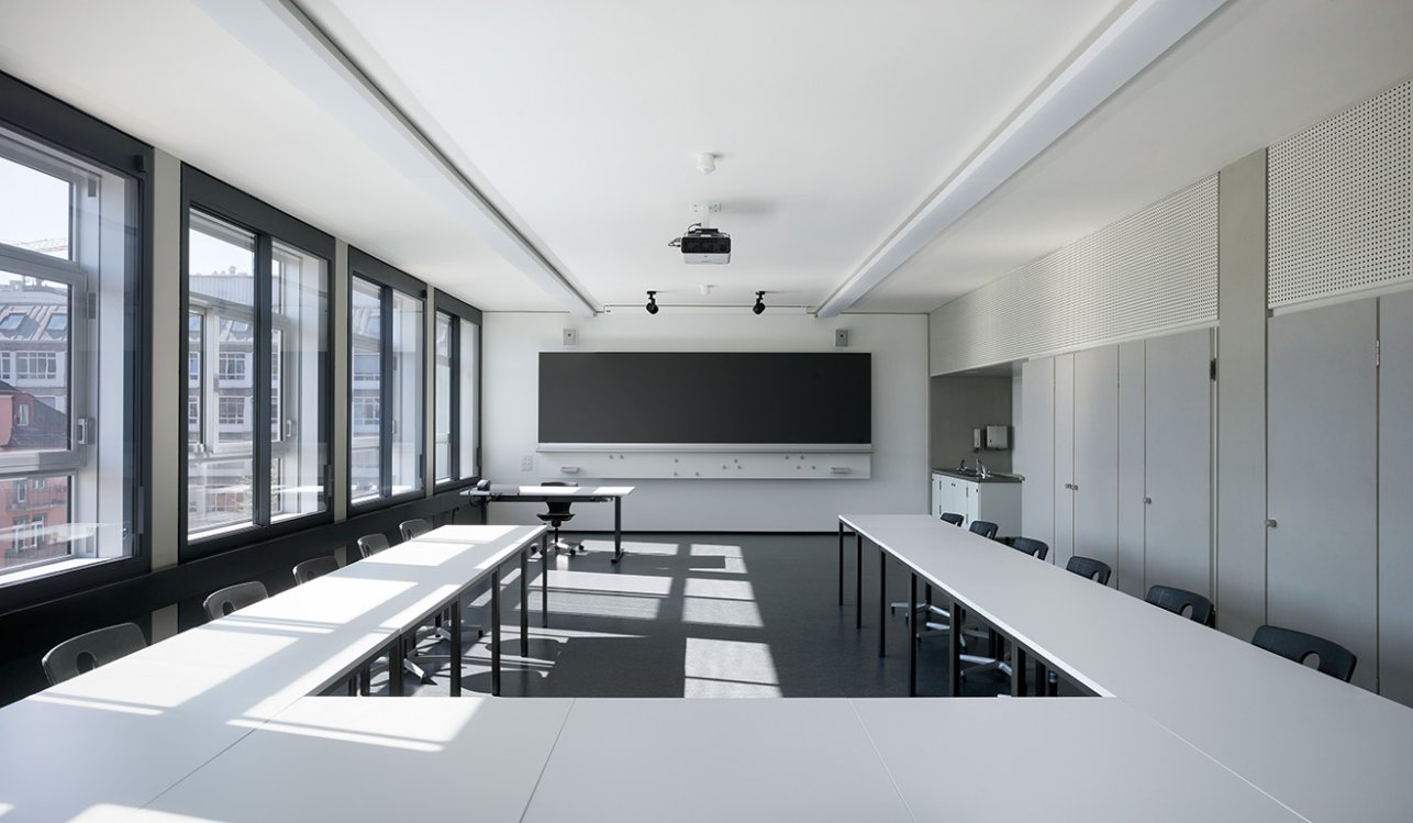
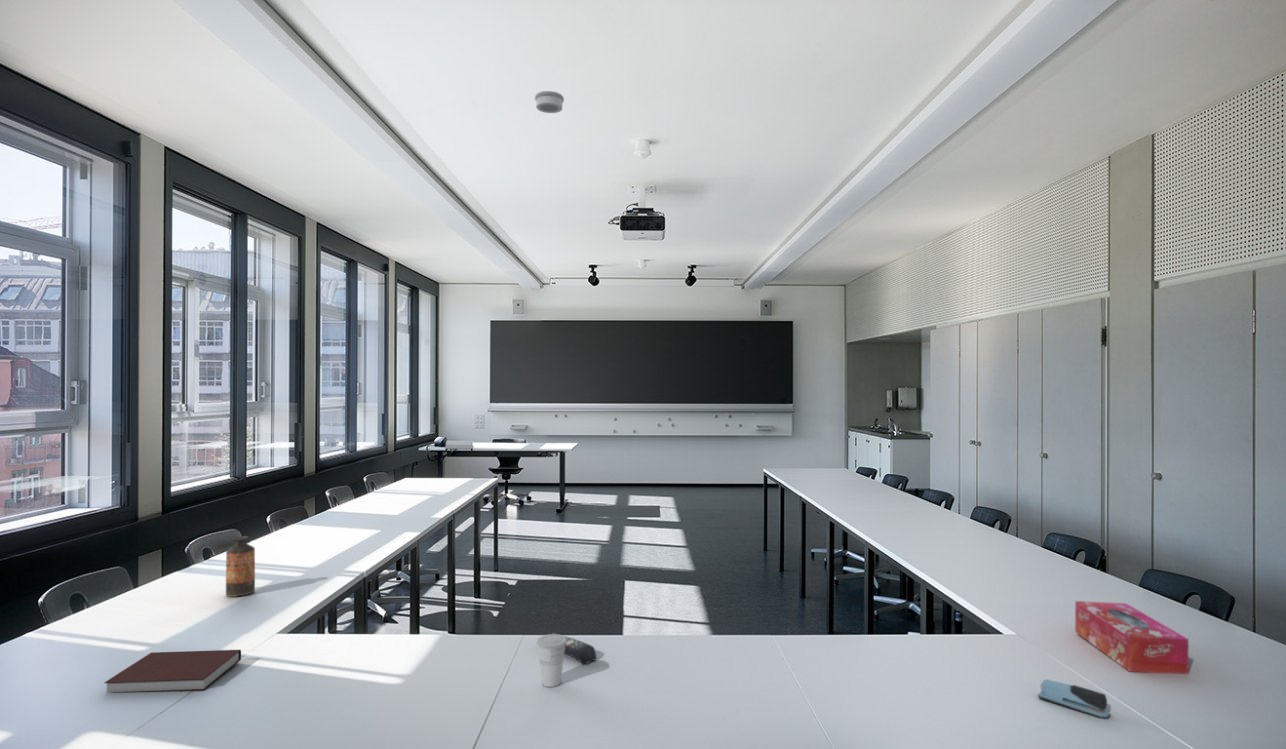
+ remote control (567, 645)
+ bottle (240, 565)
+ stapler (1073, 696)
+ cup (551, 660)
+ notebook (176, 670)
+ smoke detector (549, 100)
+ tissue box (1127, 635)
